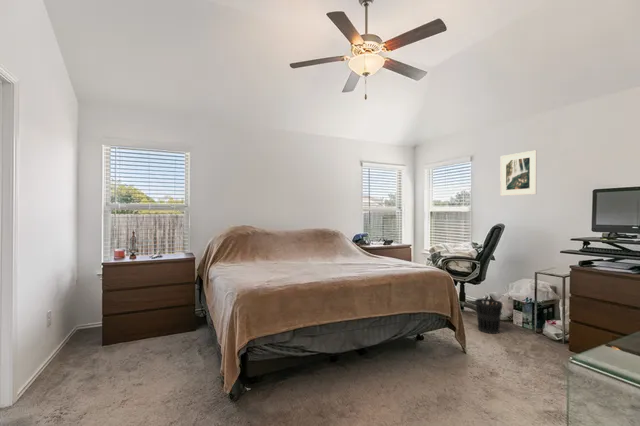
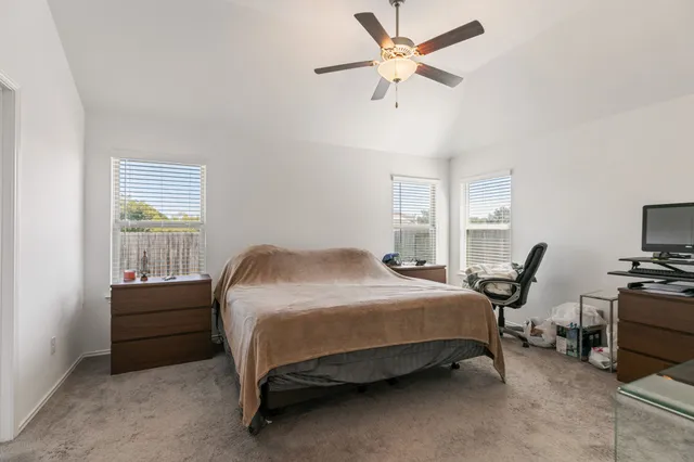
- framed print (517, 174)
- wastebasket (488, 315)
